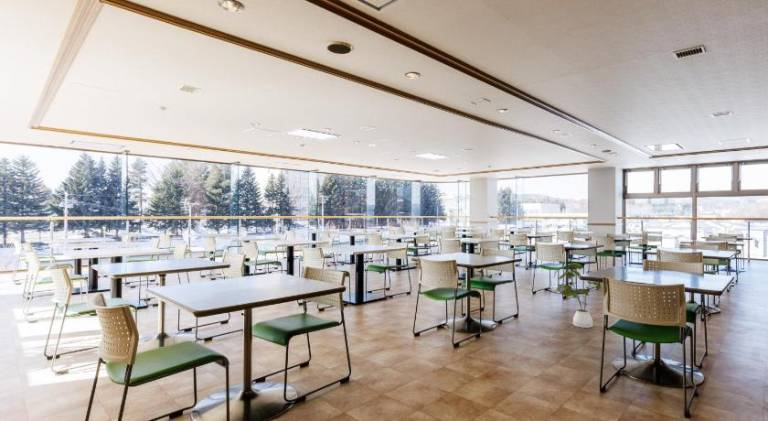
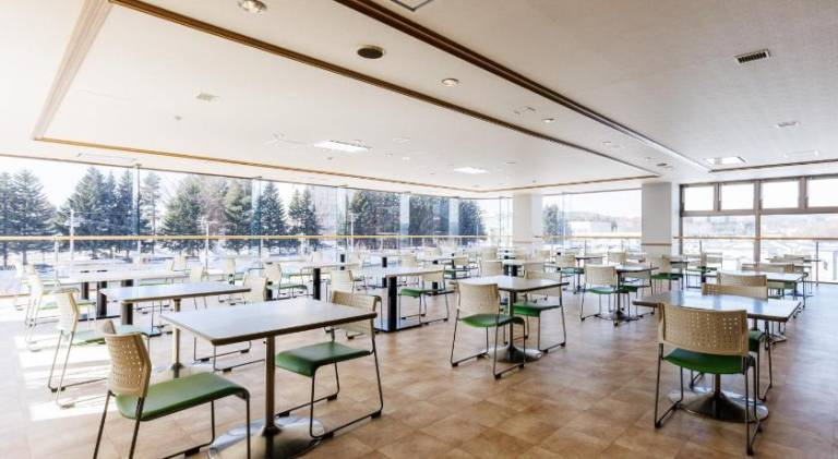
- house plant (574, 293)
